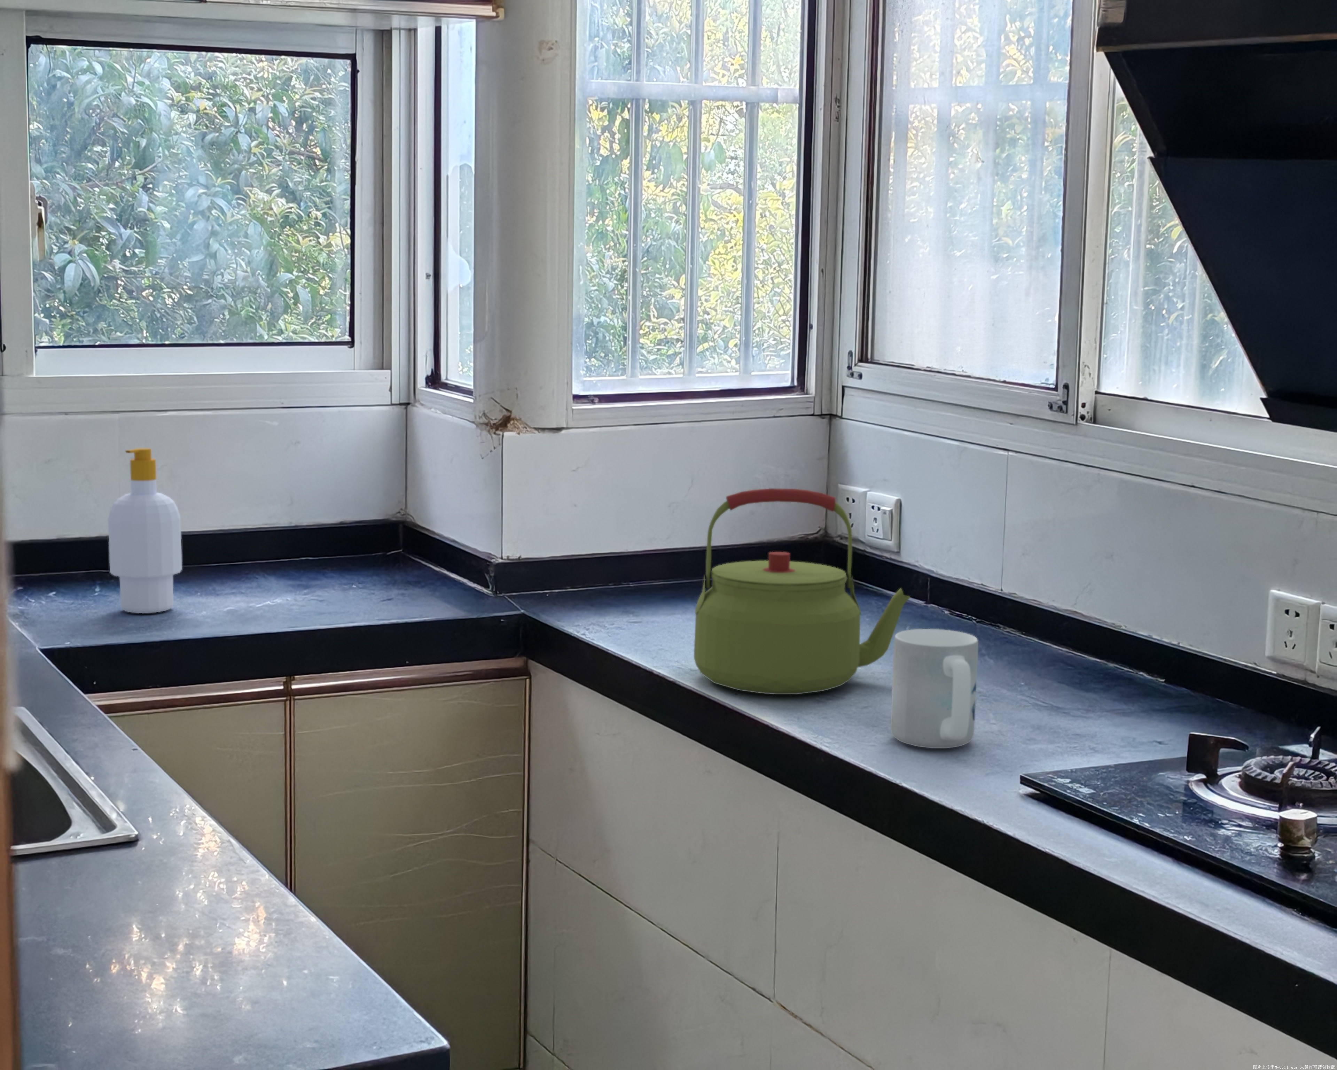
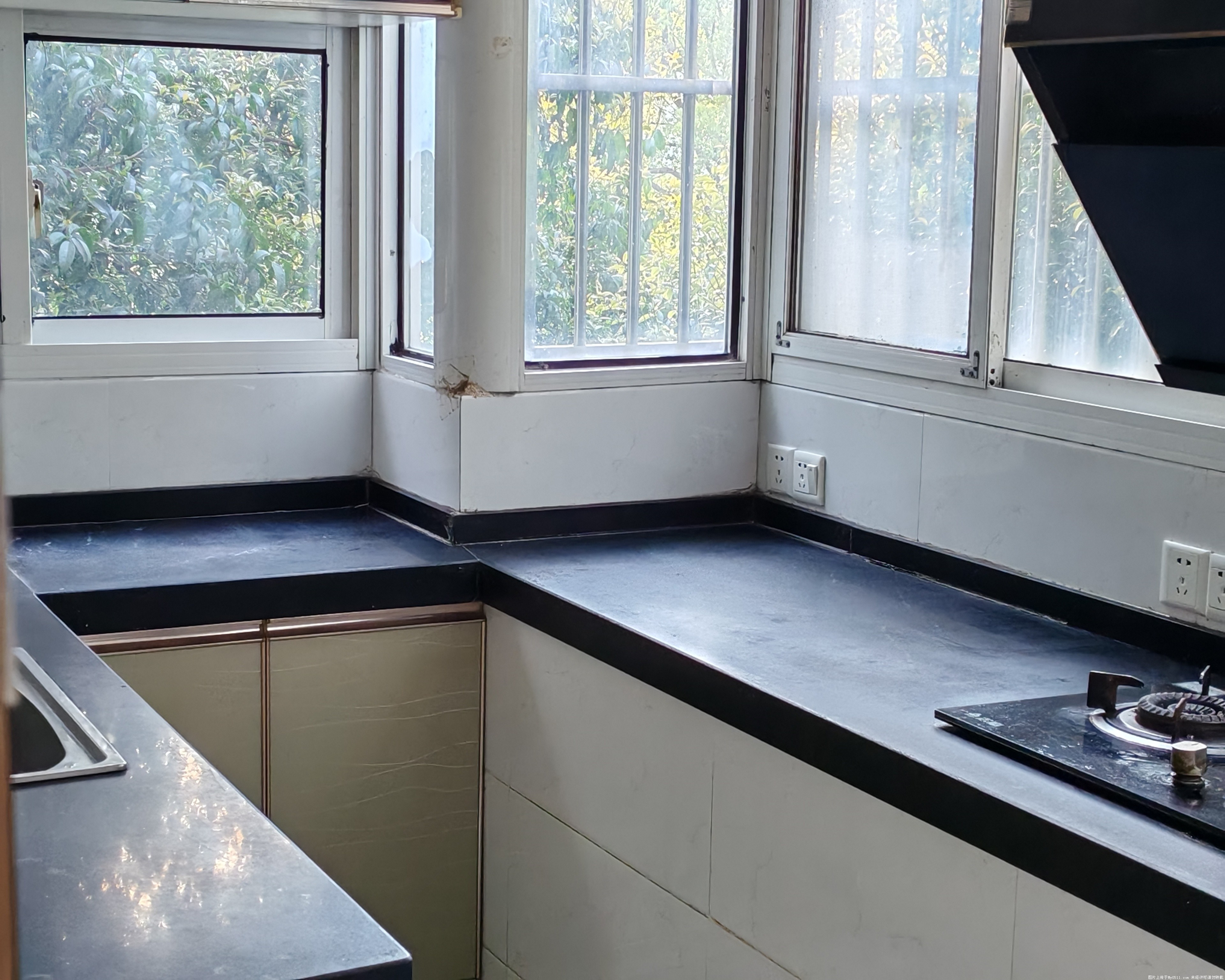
- kettle (803, 585)
- soap bottle (145, 530)
- mug (942, 691)
